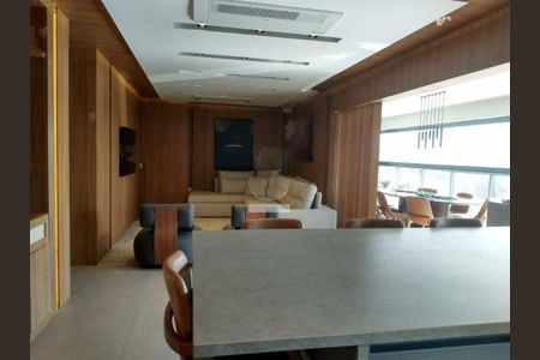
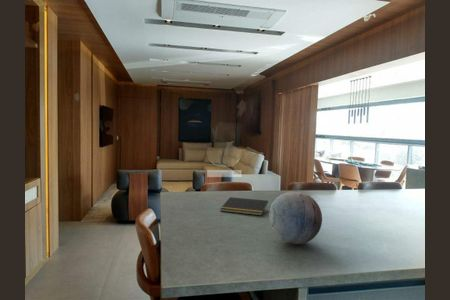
+ notepad (244, 205)
+ decorative orb (295, 217)
